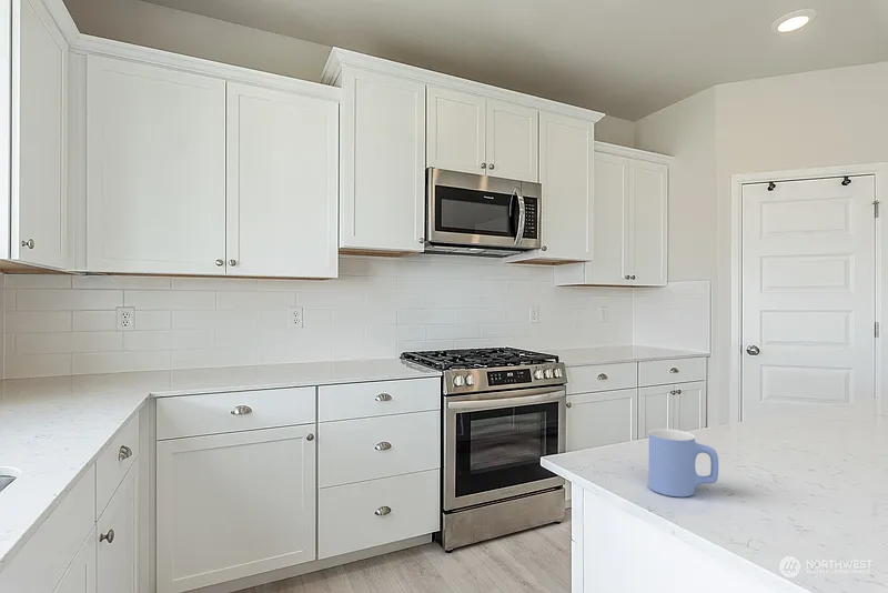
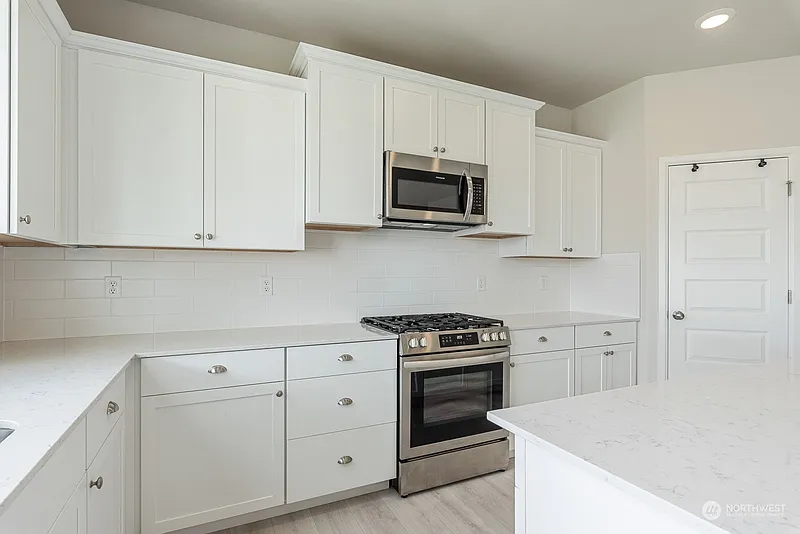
- mug (682, 463)
